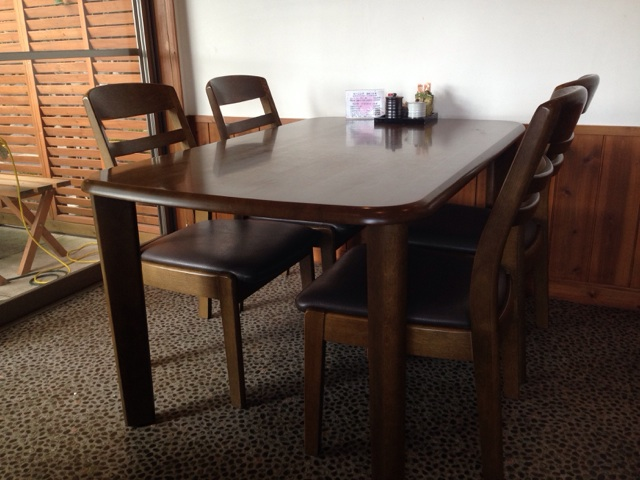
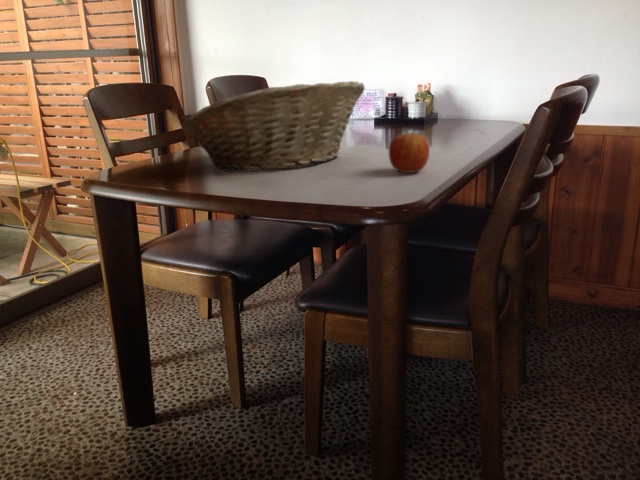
+ fruit basket (278, 122)
+ apple (408, 150)
